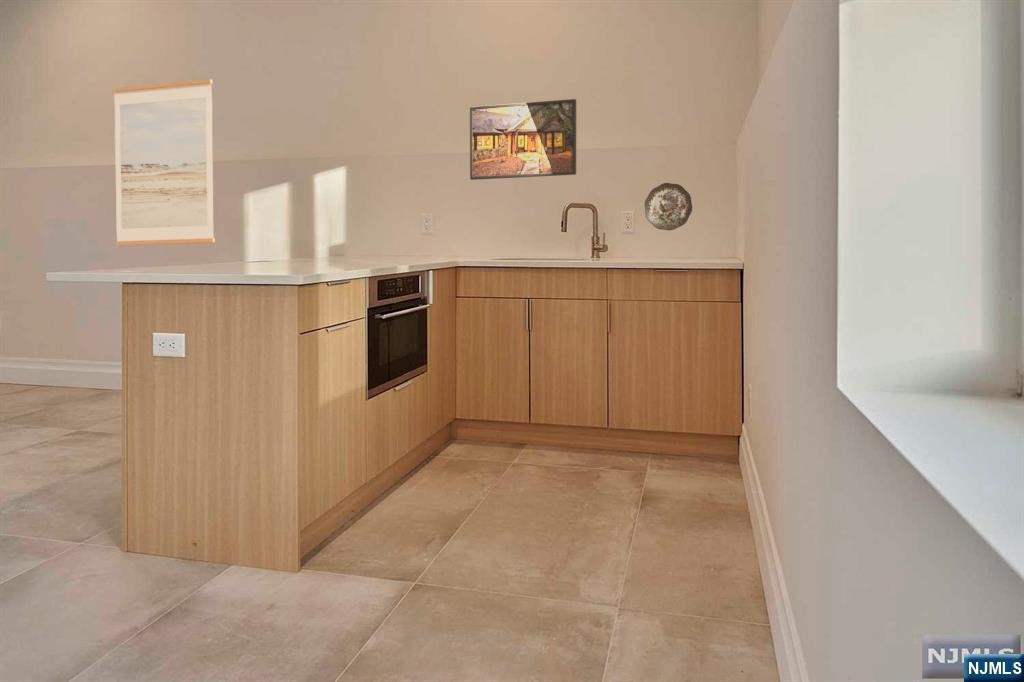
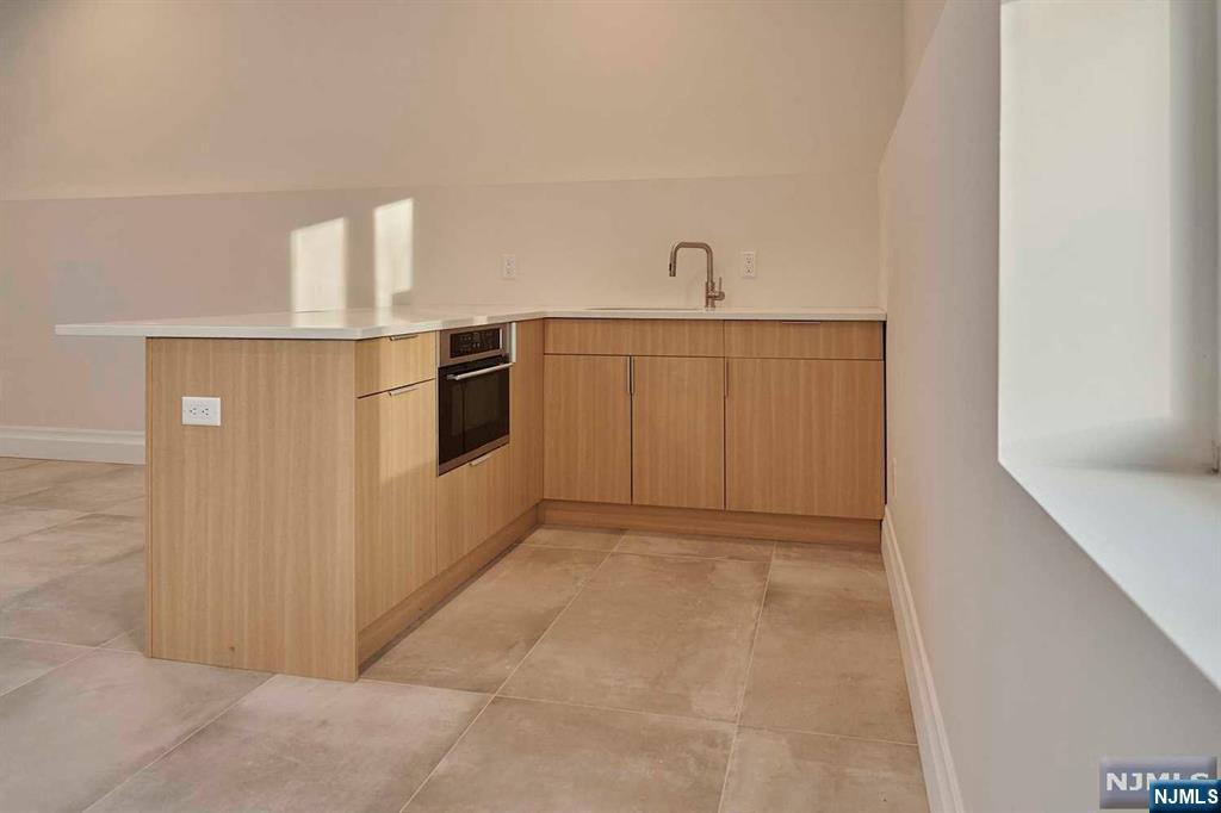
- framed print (522, 140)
- wall art (163, 164)
- decorative plate (668, 206)
